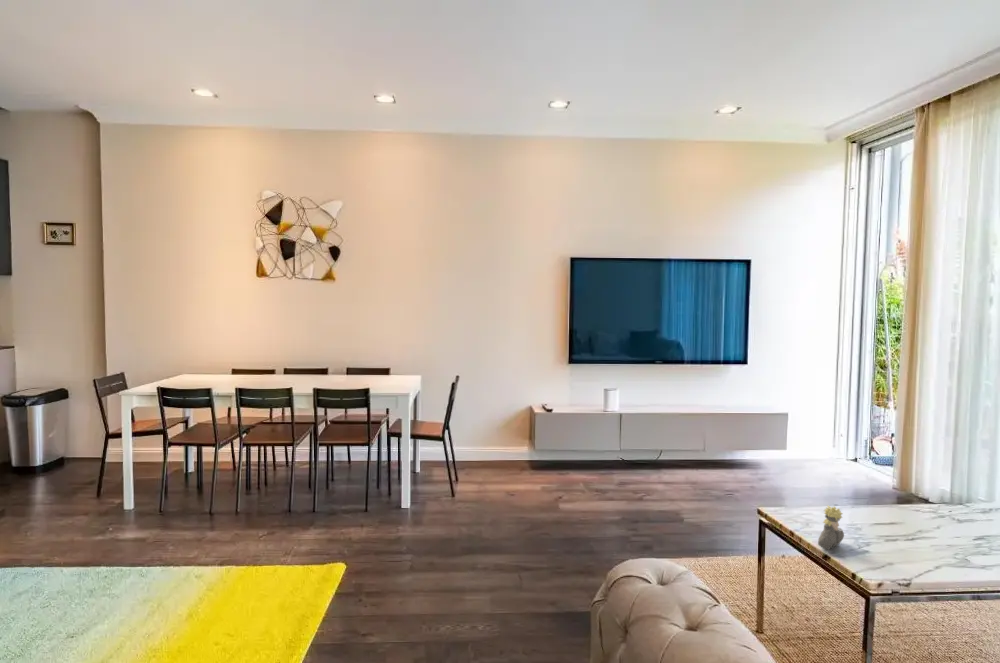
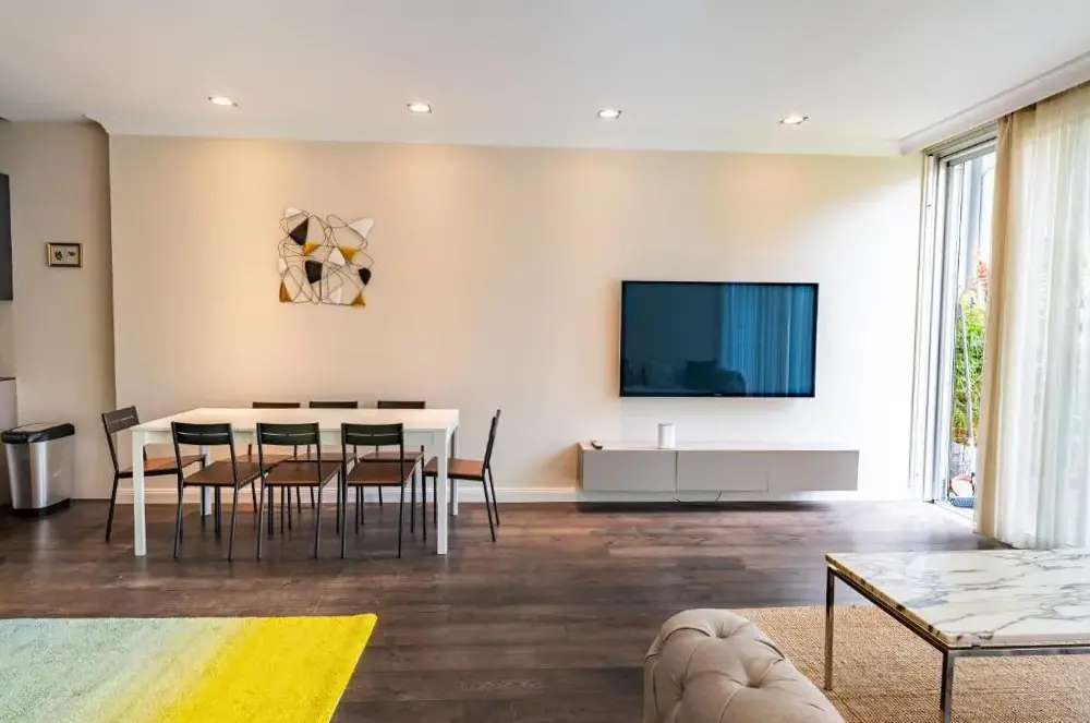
- bust sculpture (832, 526)
